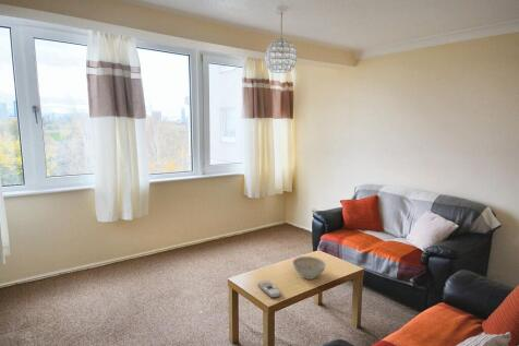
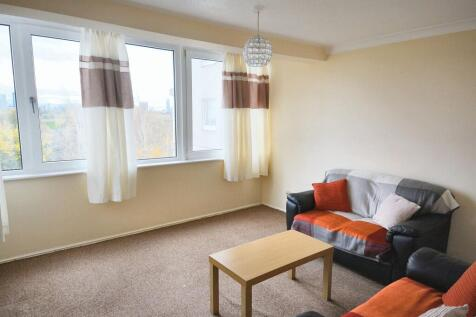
- remote control (269, 288)
- decorative bowl (309, 269)
